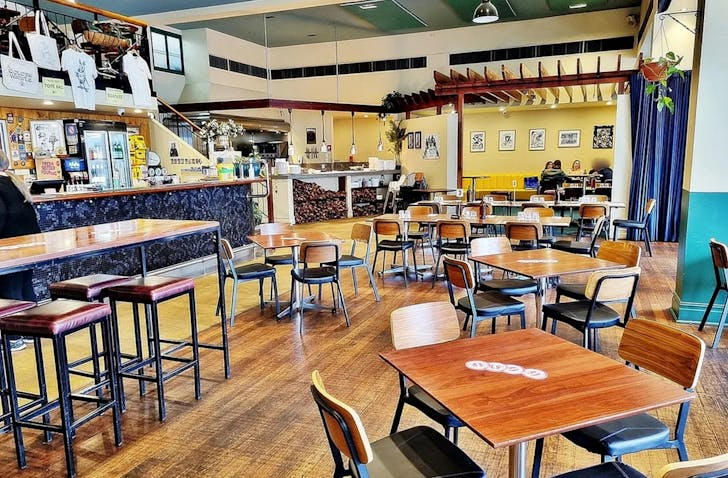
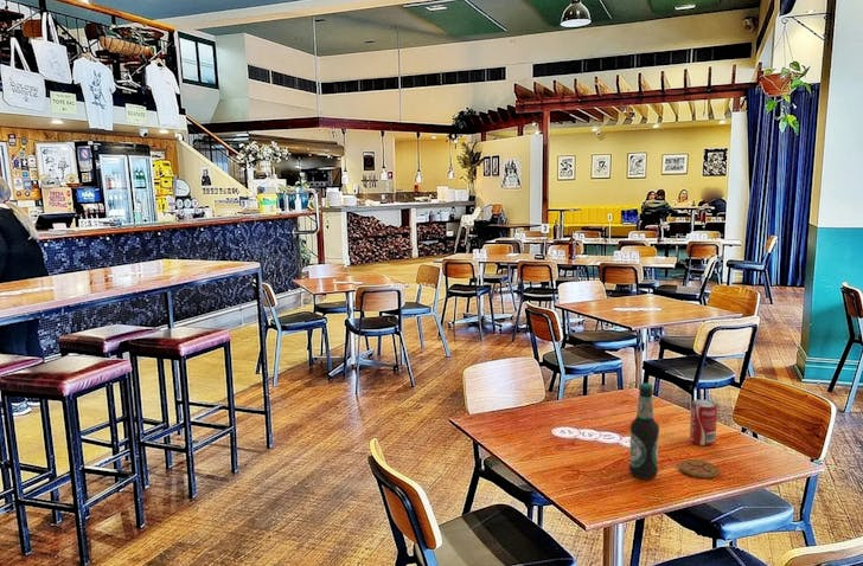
+ beverage can (703, 422)
+ coaster (698, 468)
+ bottle (644, 430)
